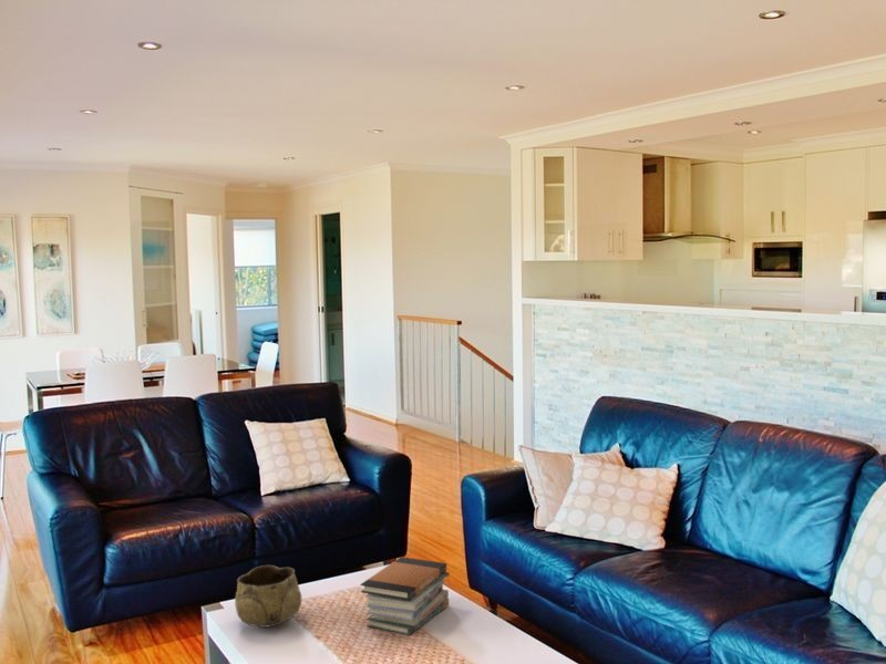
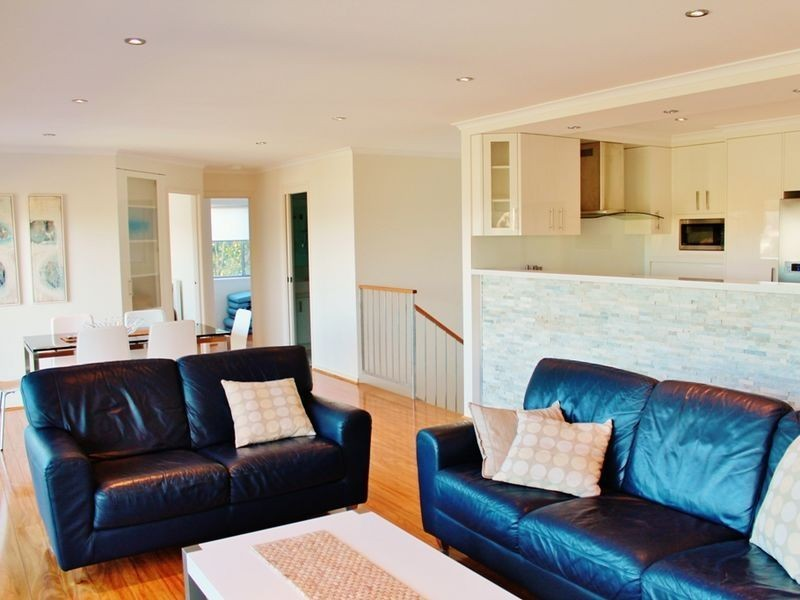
- book stack (406, 594)
- decorative bowl (267, 598)
